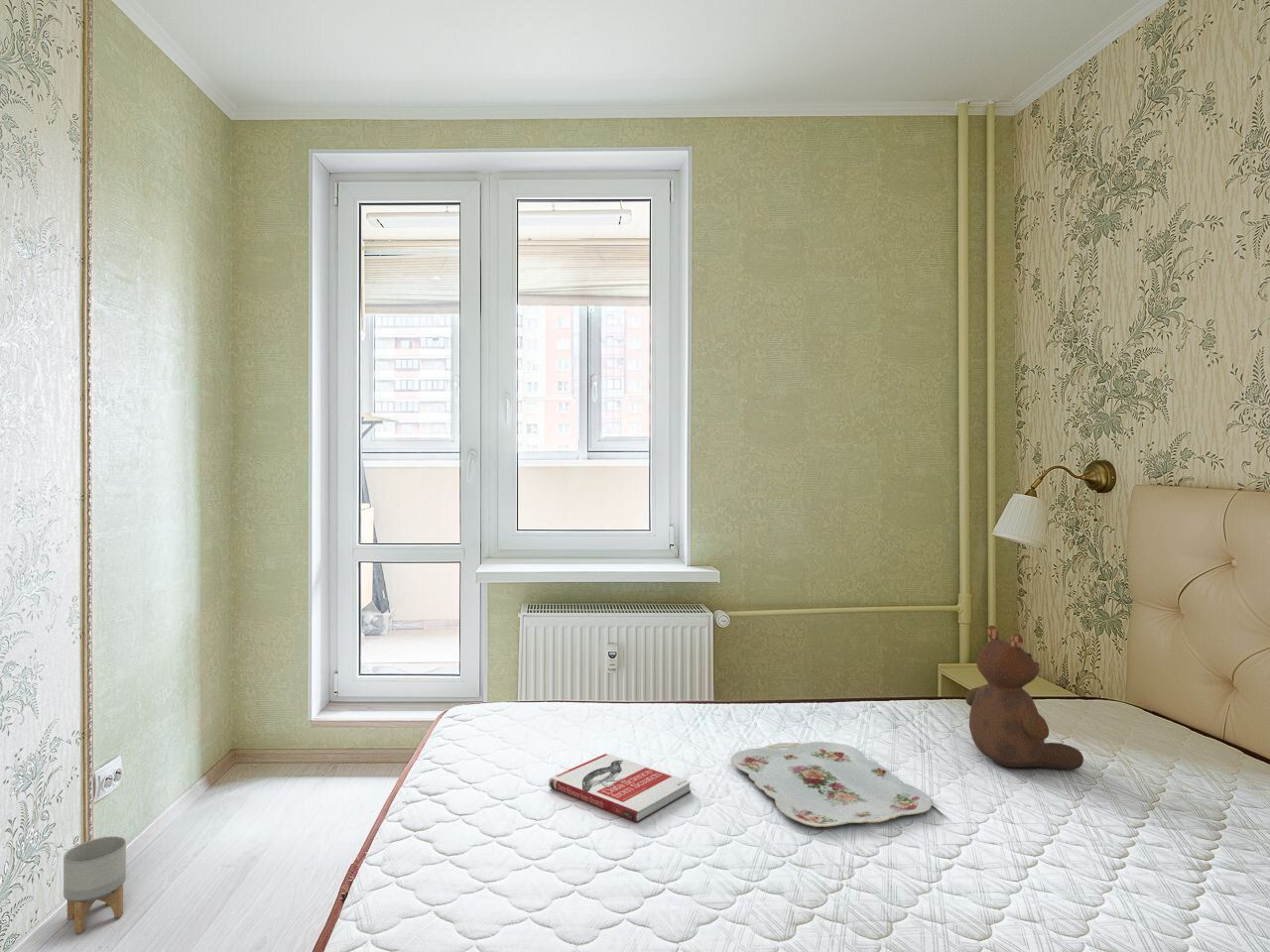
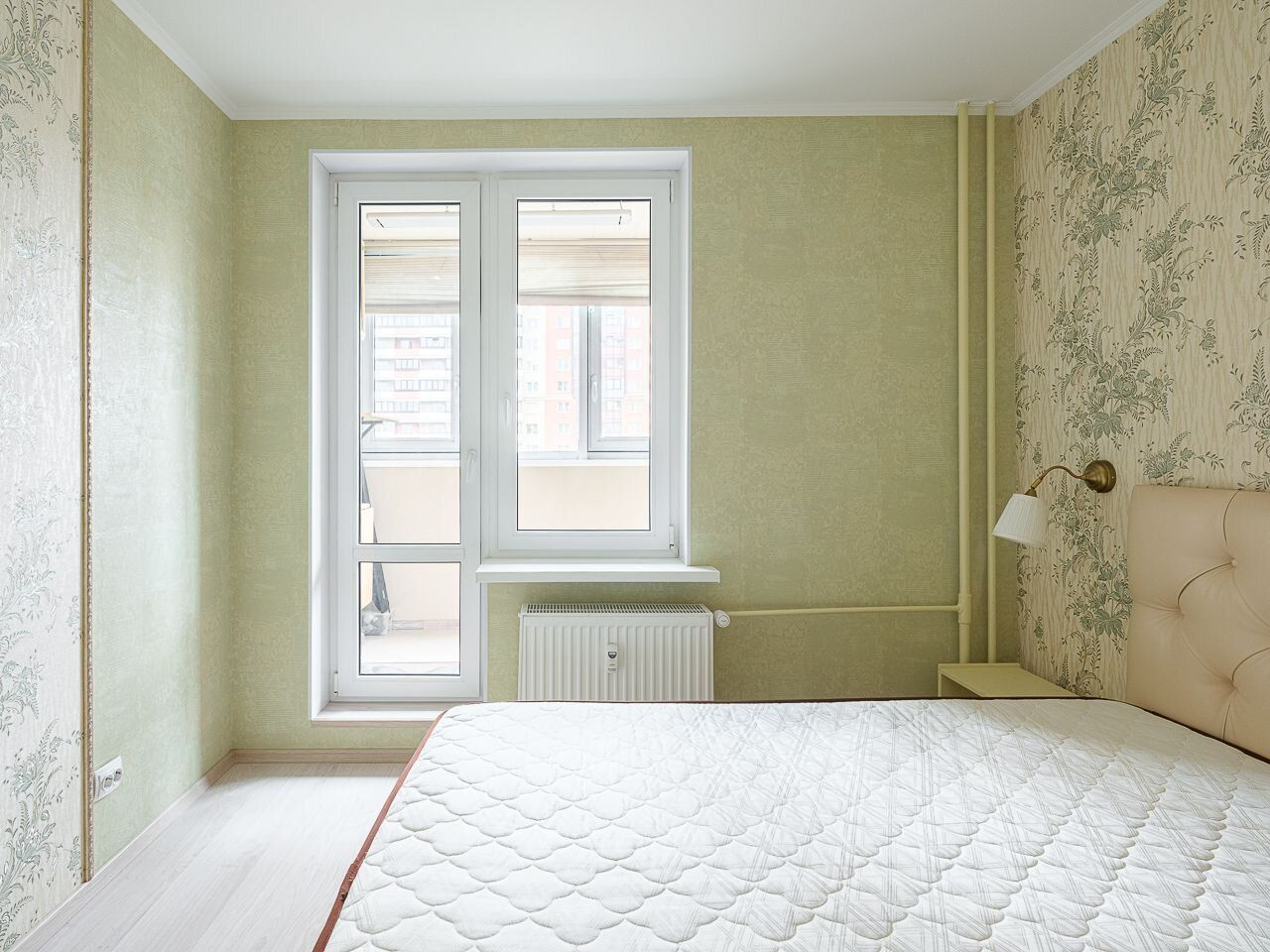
- serving tray (824, 780)
- teddy bear (1022, 694)
- planter (95, 883)
- book (619, 784)
